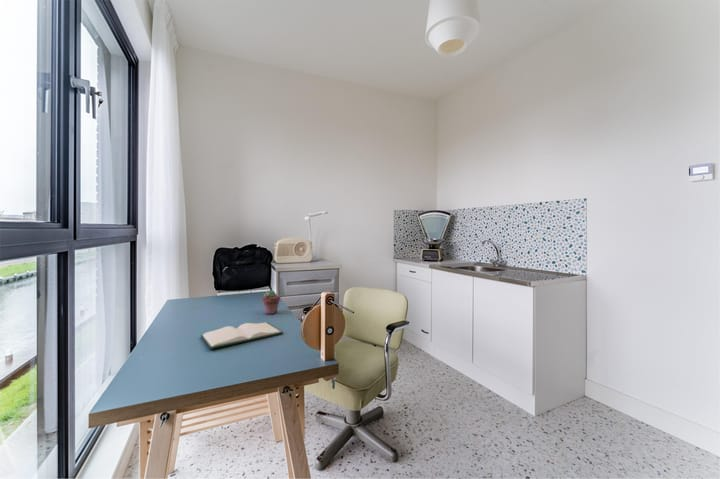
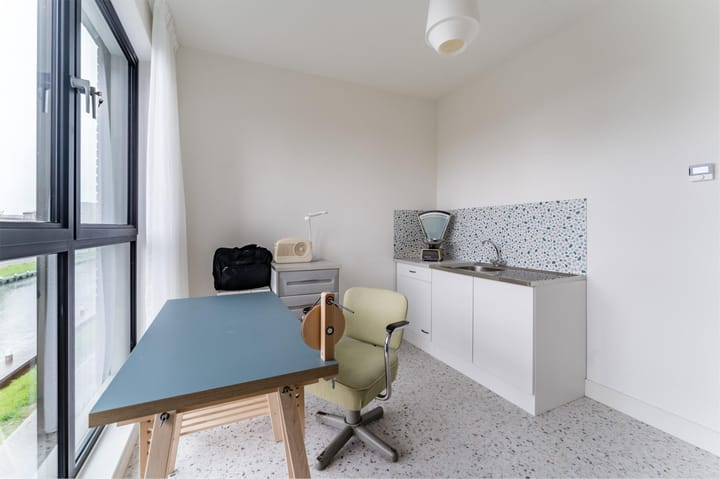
- potted succulent (271, 301)
- hardback book (242, 332)
